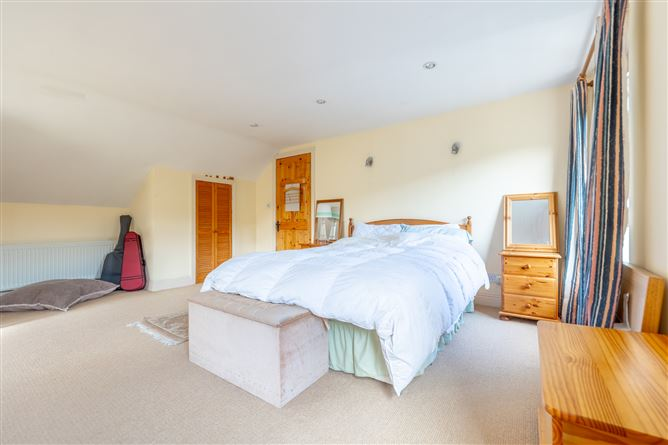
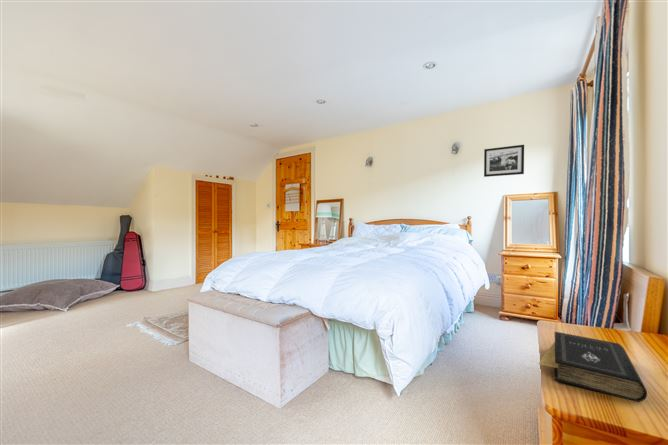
+ book (583, 359)
+ picture frame (503, 161)
